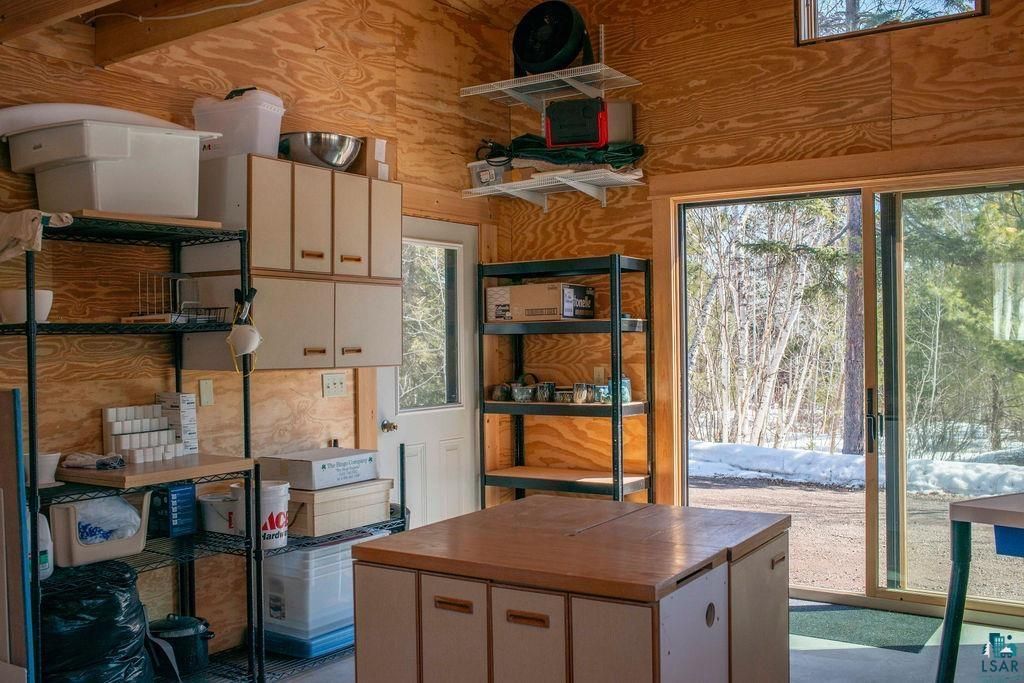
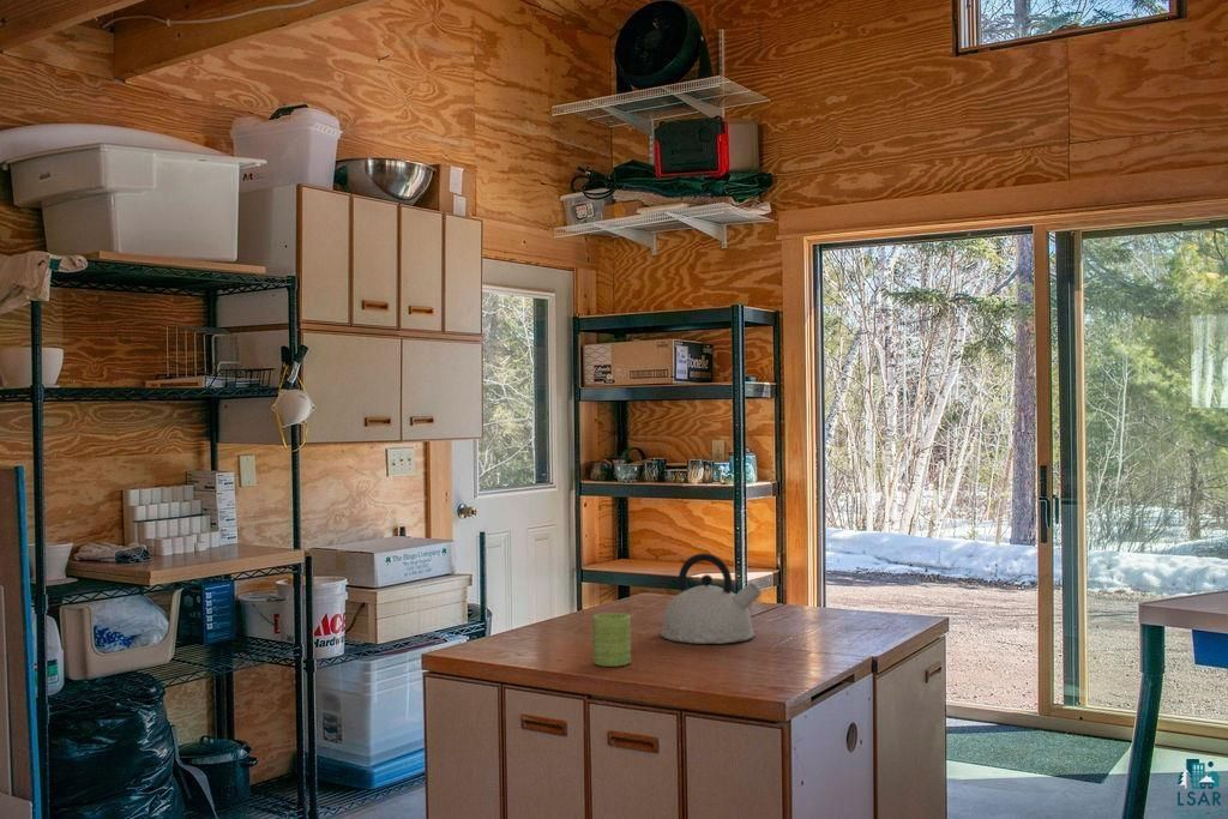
+ kettle (711, 594)
+ mug (615, 637)
